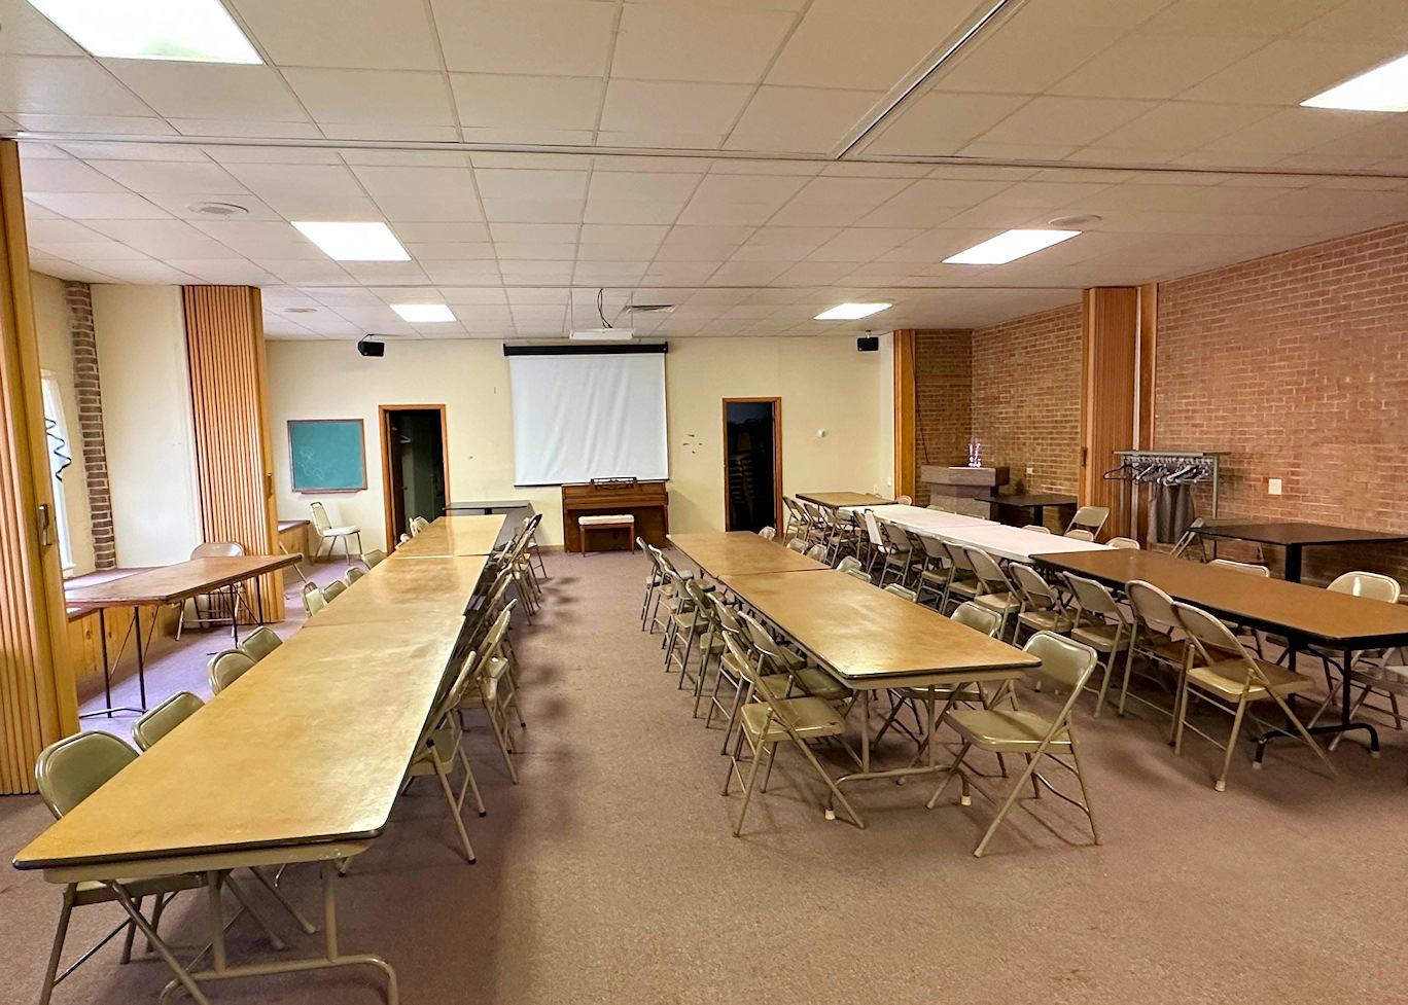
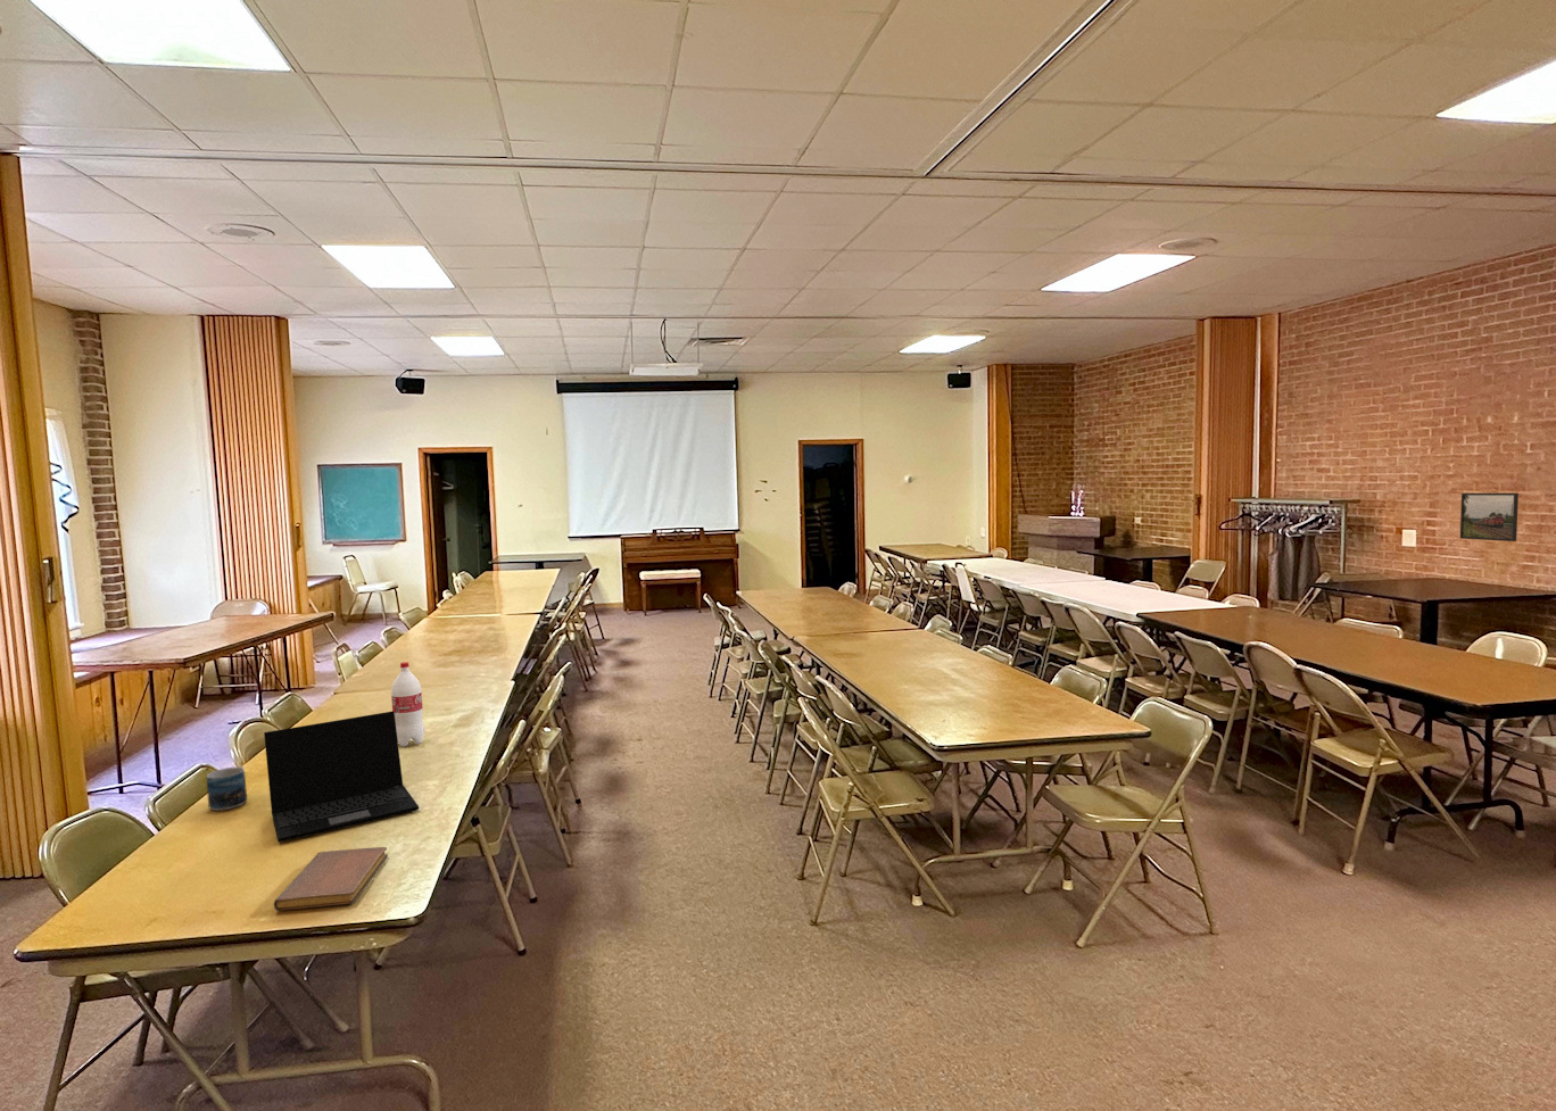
+ bottle (408, 702)
+ mug (231, 786)
+ laptop (340, 771)
+ notebook (334, 875)
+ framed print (1487, 516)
